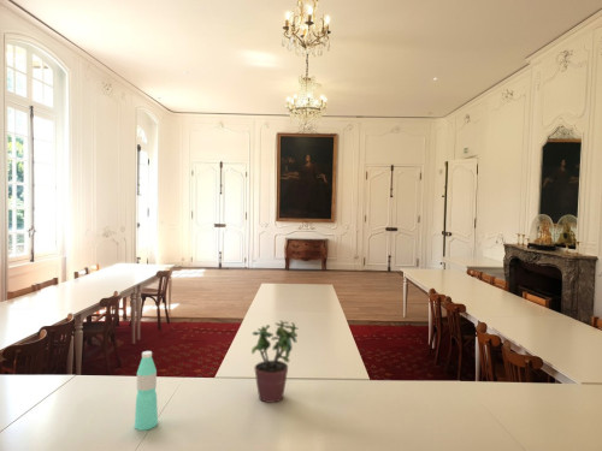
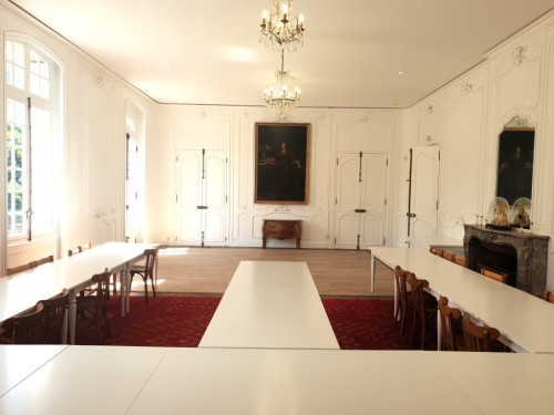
- potted plant (271, 361)
- water bottle (146, 388)
